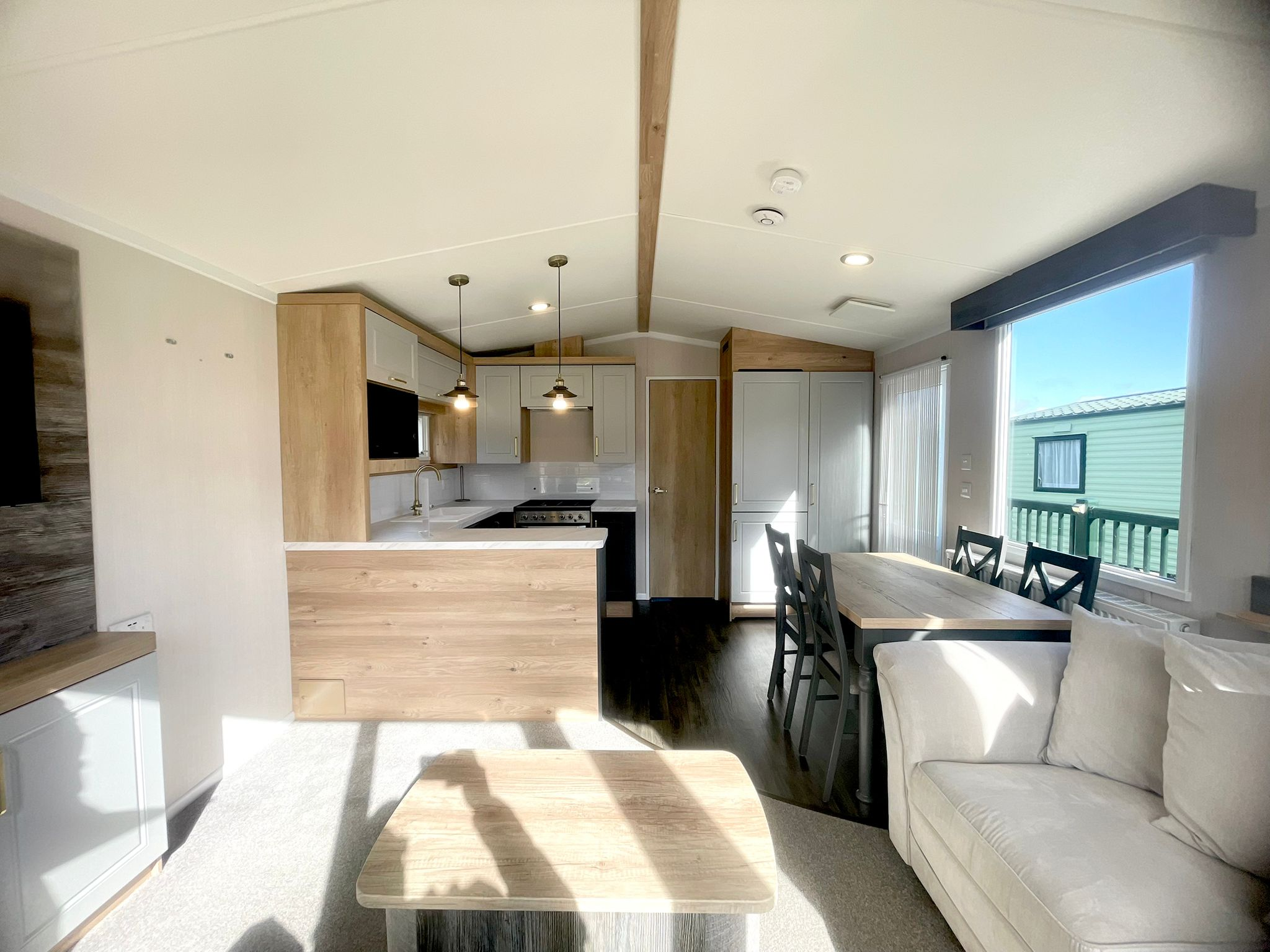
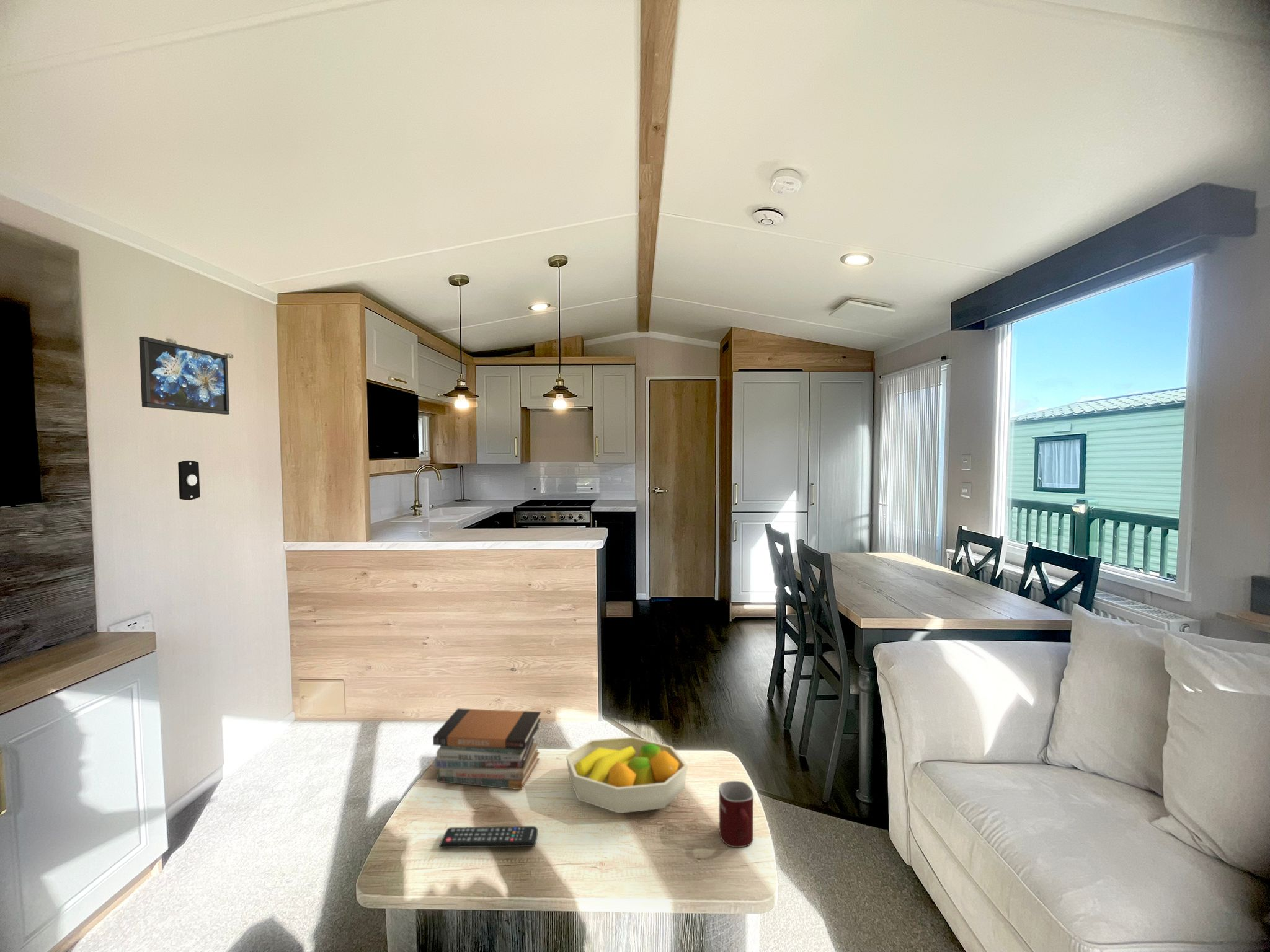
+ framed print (188, 379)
+ remote control (489, 838)
+ mug (738, 818)
+ book stack (488, 746)
+ light switch (190, 480)
+ fruit bowl (626, 769)
